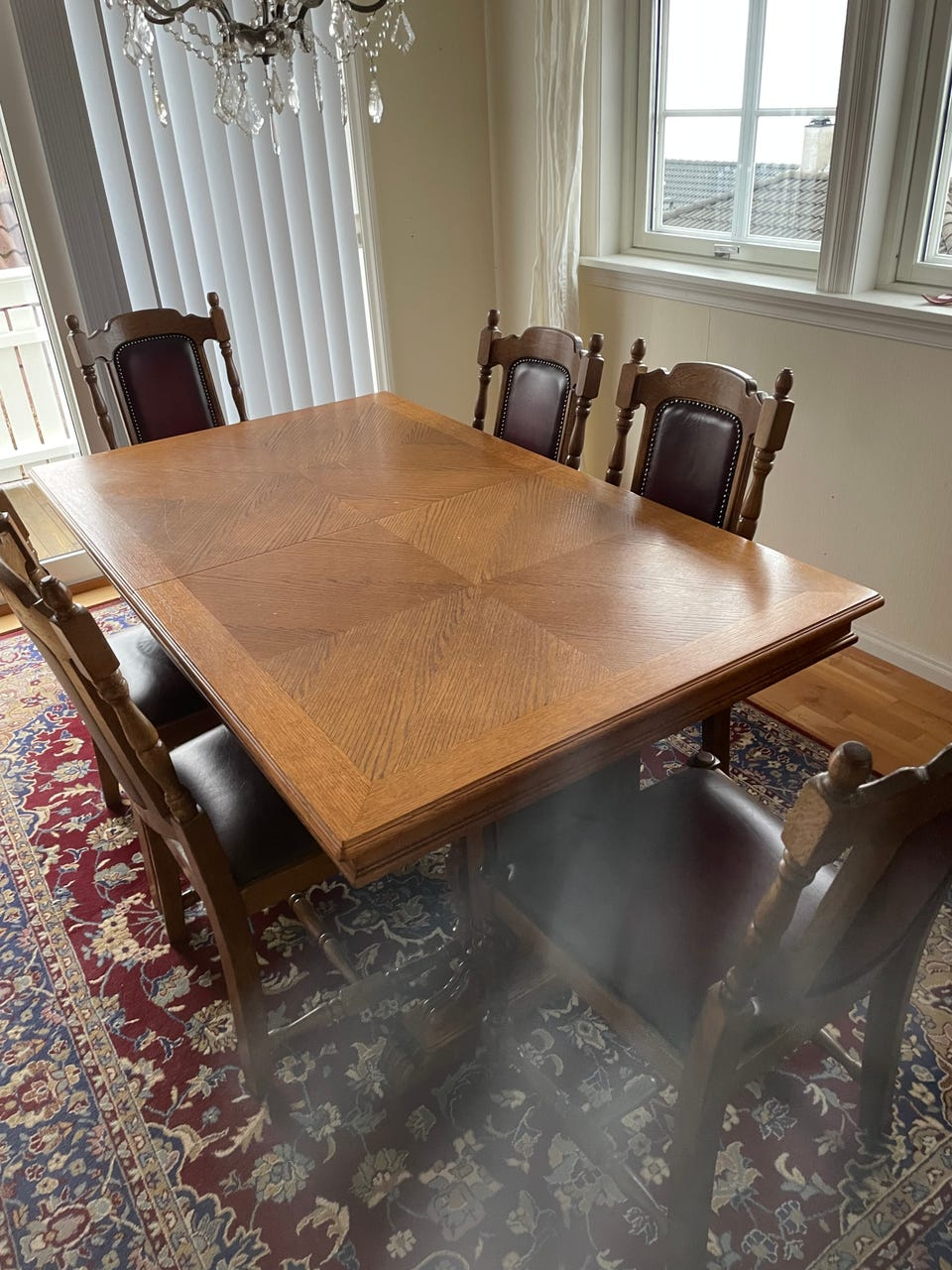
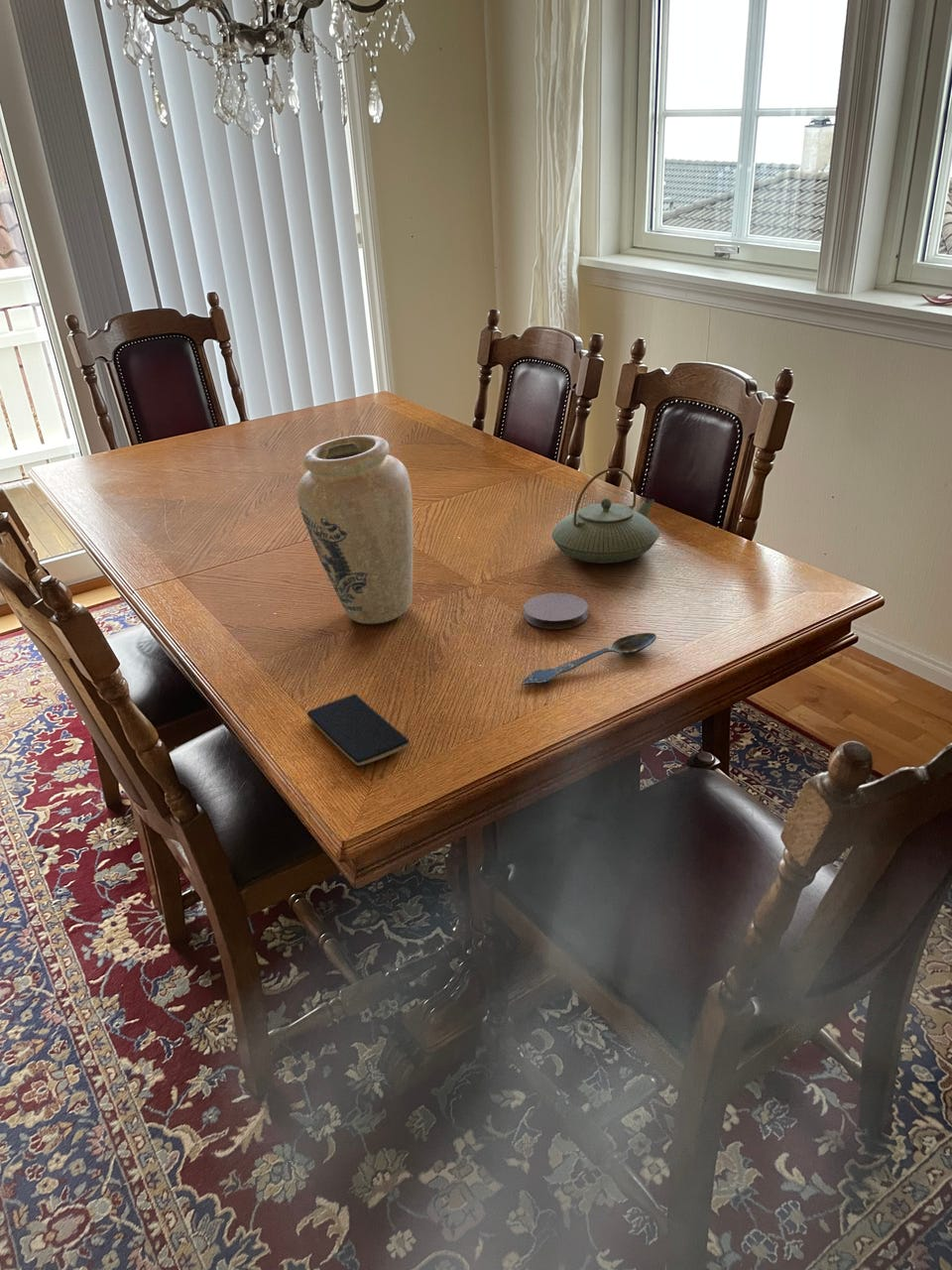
+ vase (359, 533)
+ spoon (590, 658)
+ teapot (611, 509)
+ smartphone (356, 728)
+ coaster (555, 610)
